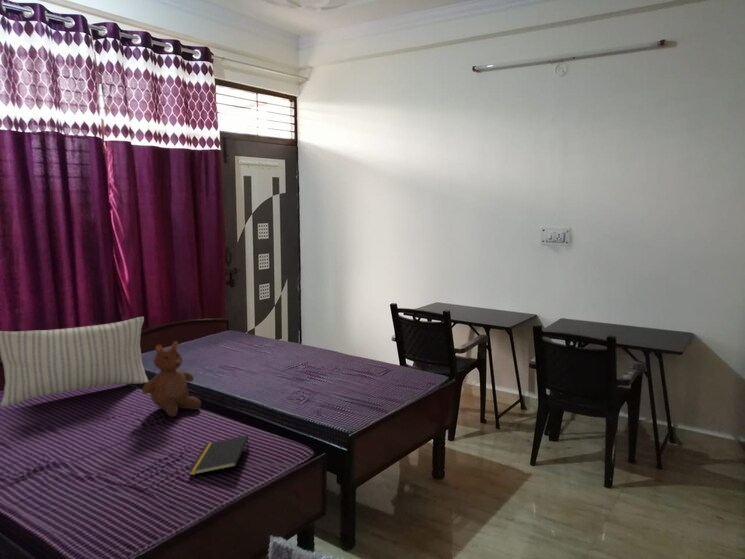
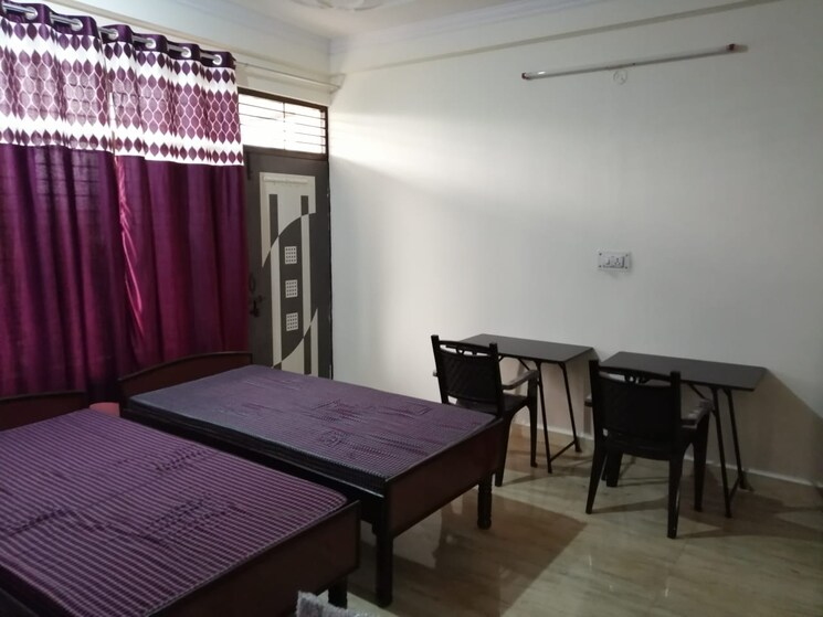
- teddy bear (173, 377)
- pillow (76, 359)
- notepad (220, 454)
